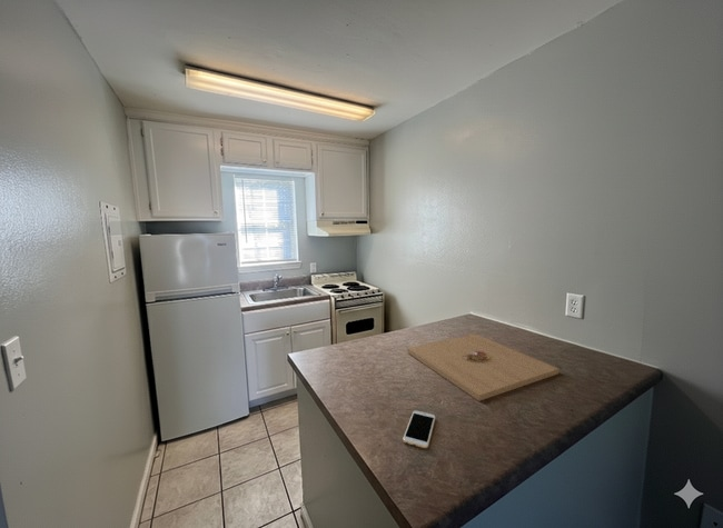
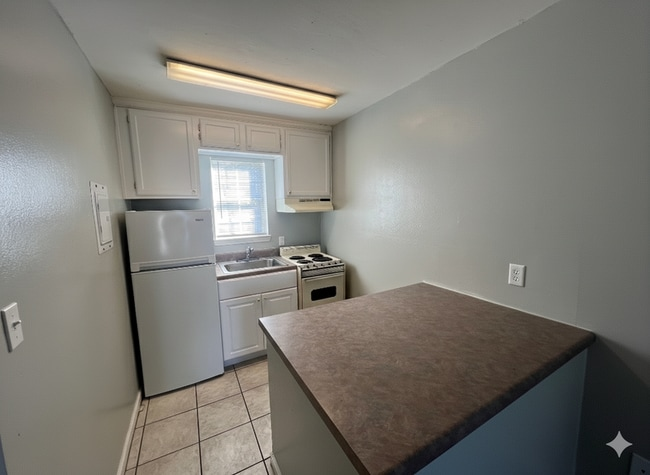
- smartphone (419, 427)
- platter (476, 358)
